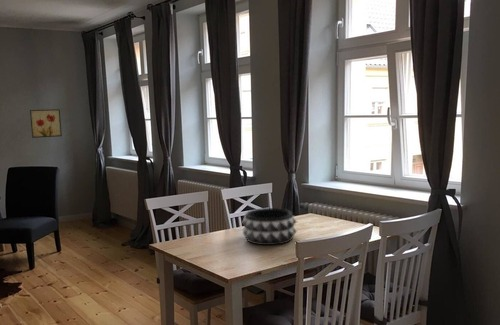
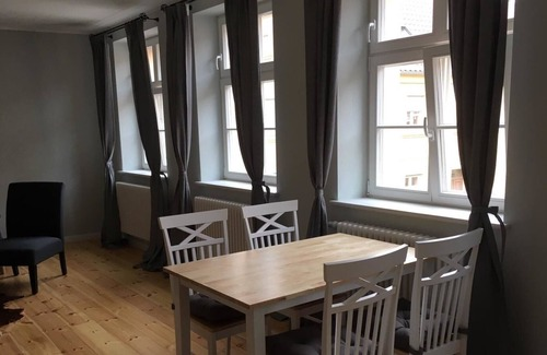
- wall art (46, 123)
- decorative bowl (269, 225)
